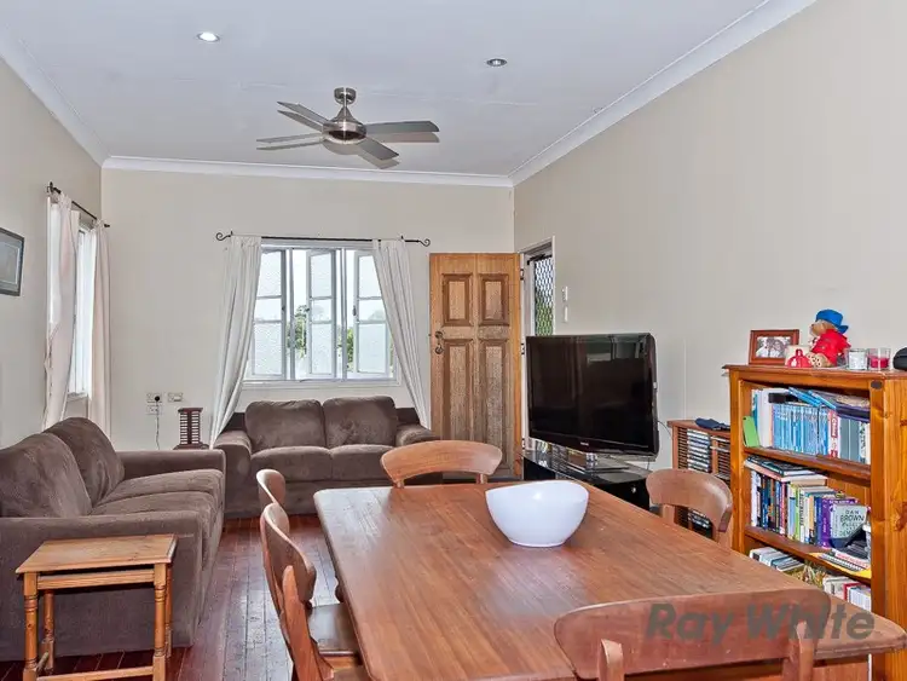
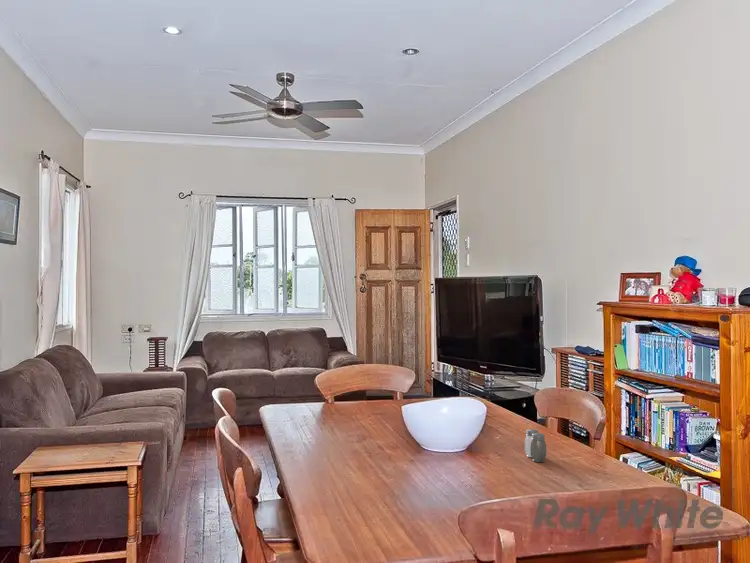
+ salt and pepper shaker (535, 444)
